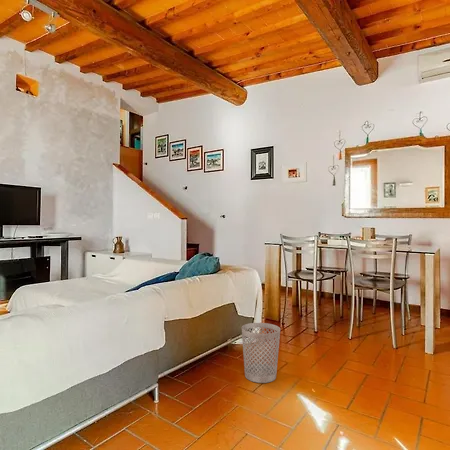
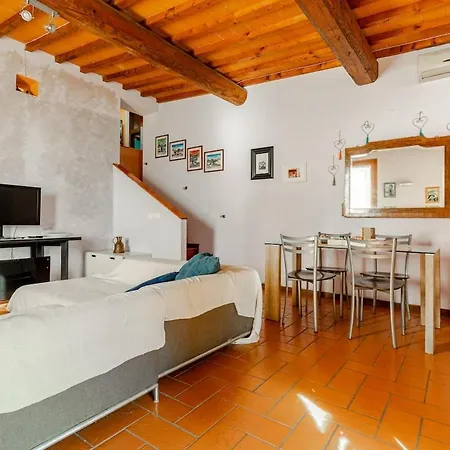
- wastebasket (260, 352)
